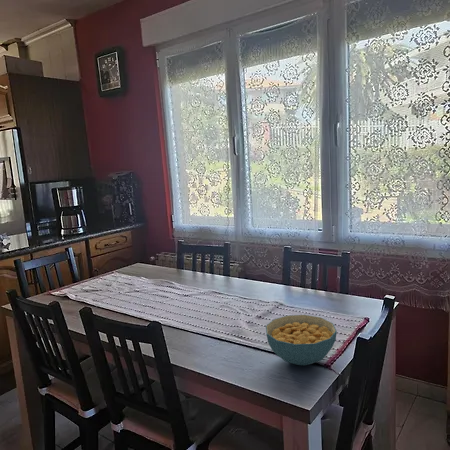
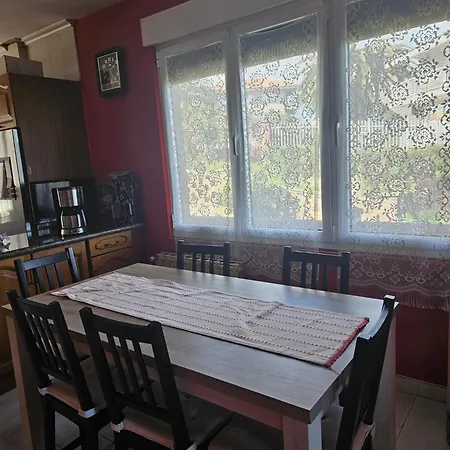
- cereal bowl (300, 344)
